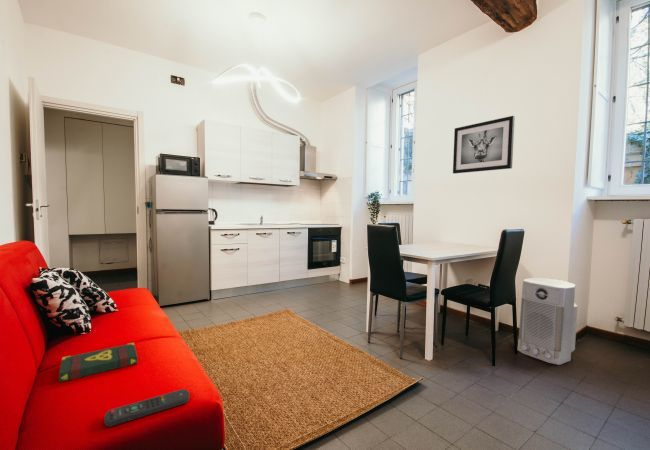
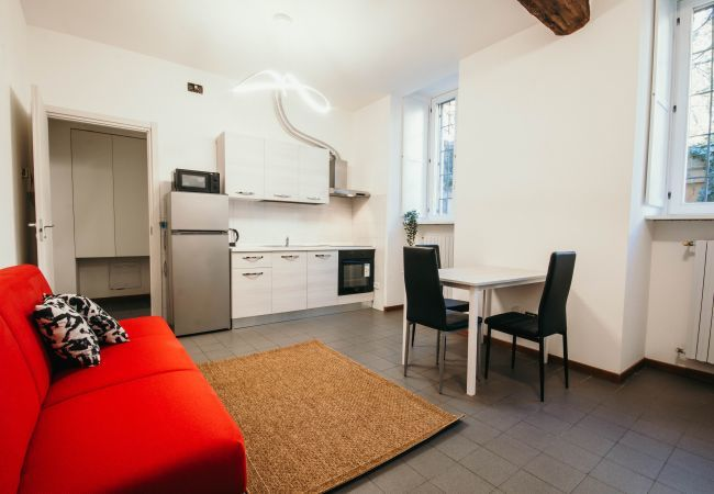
- book (100, 361)
- air purifier (547, 317)
- remote control (149, 406)
- wall art (481, 147)
